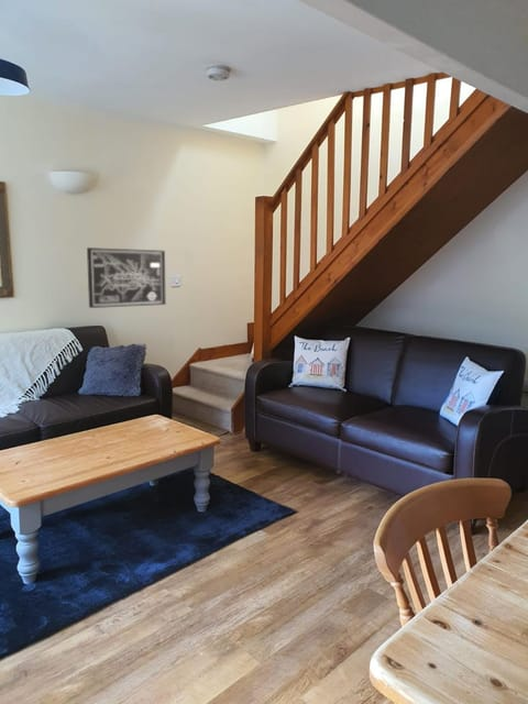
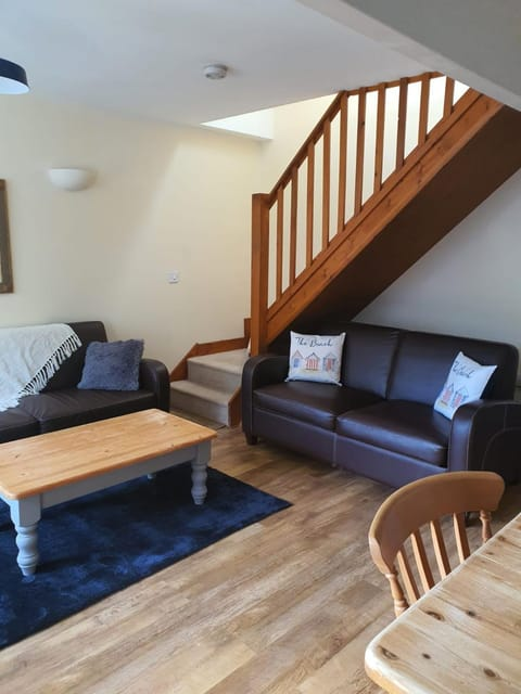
- wall art (128, 277)
